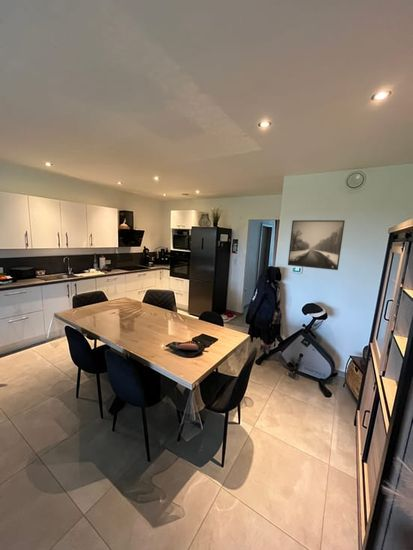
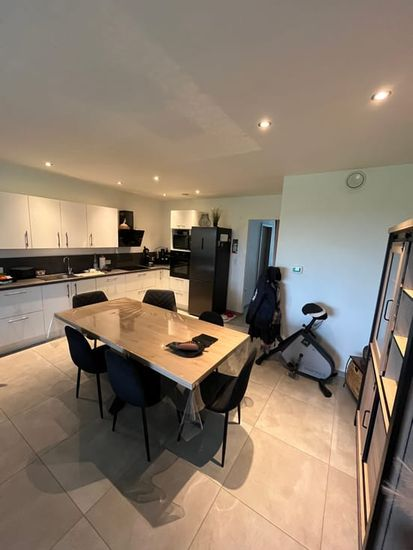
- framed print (314, 244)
